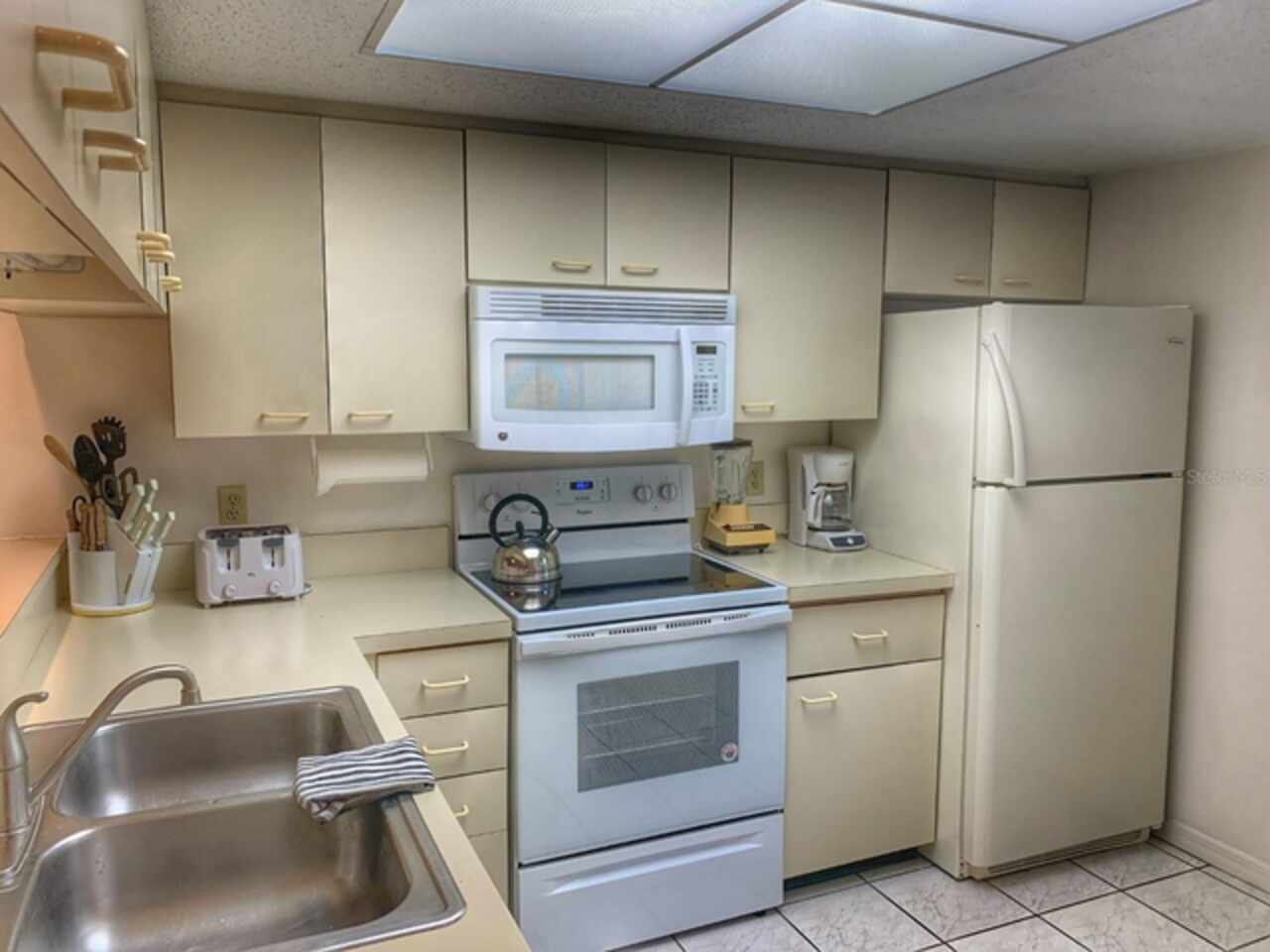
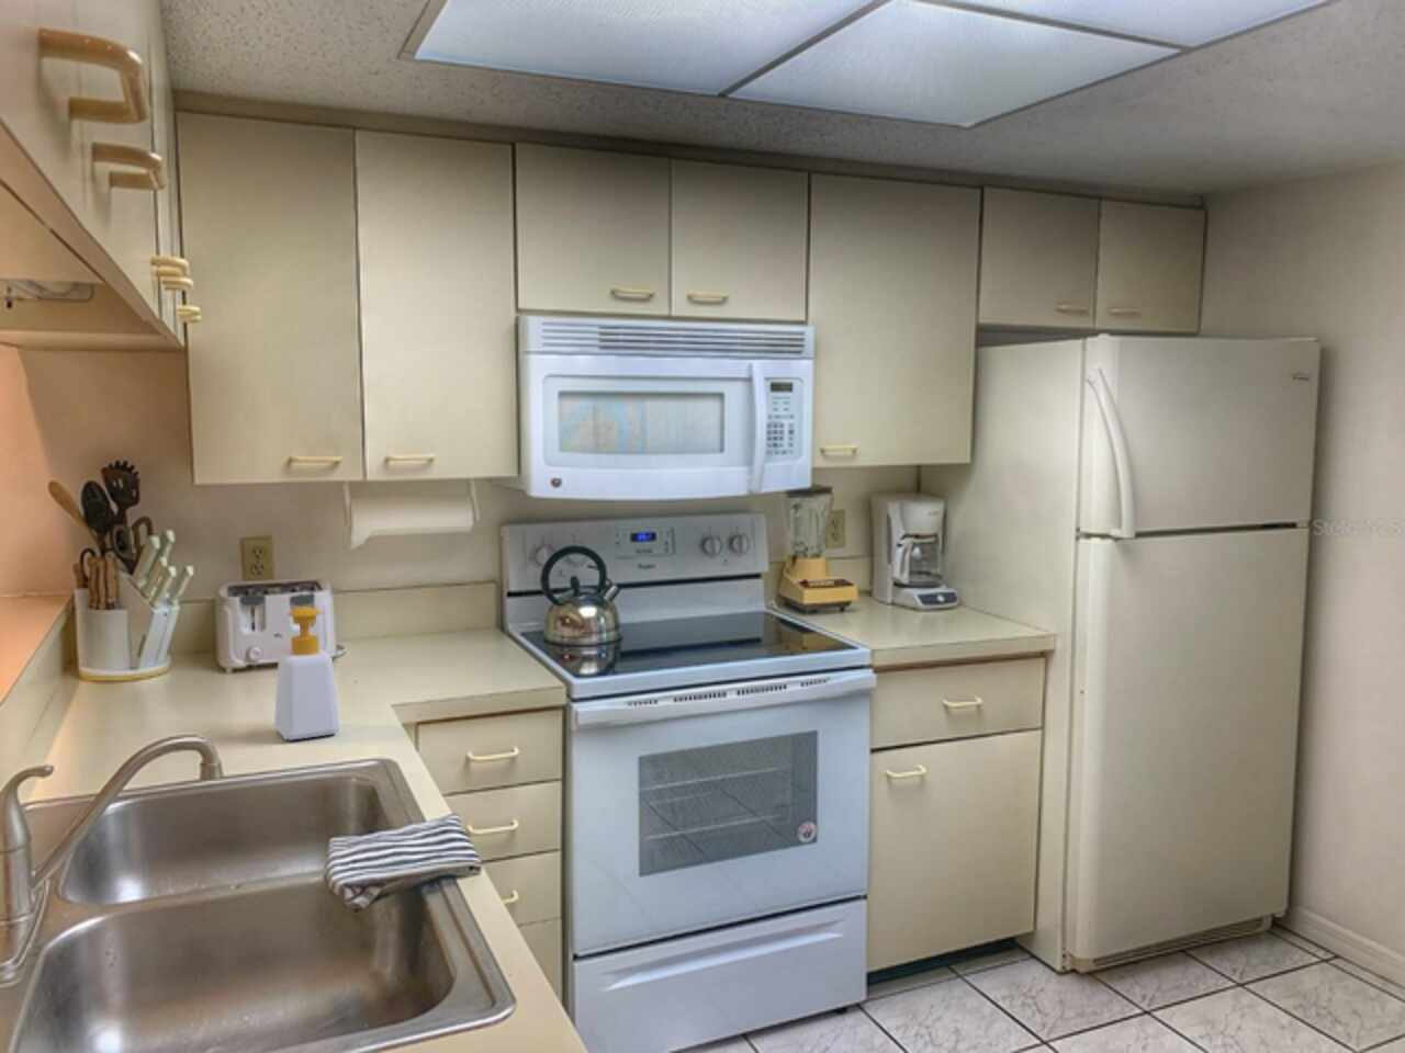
+ soap bottle (303, 667)
